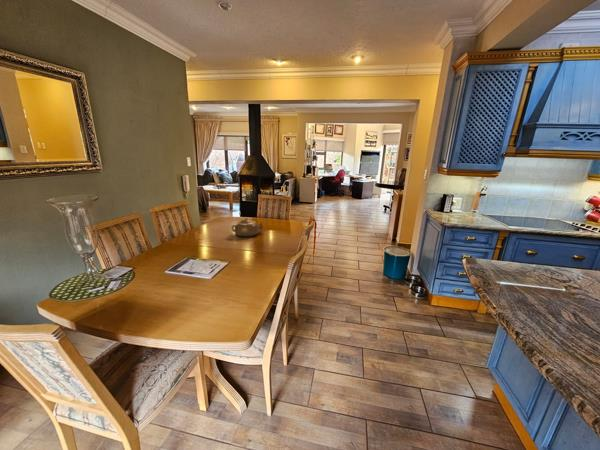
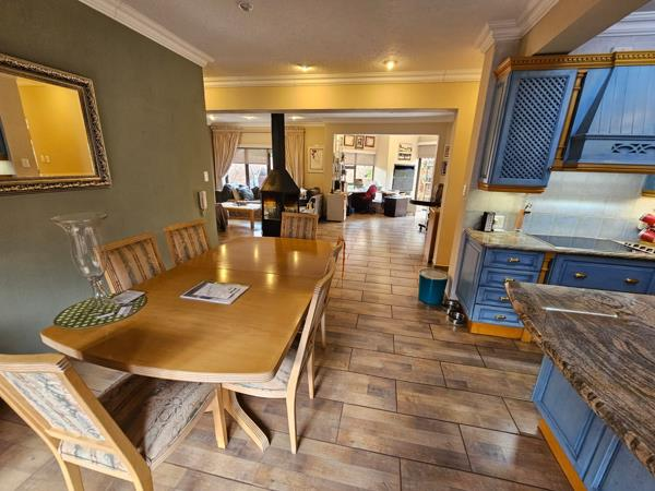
- teapot (247, 226)
